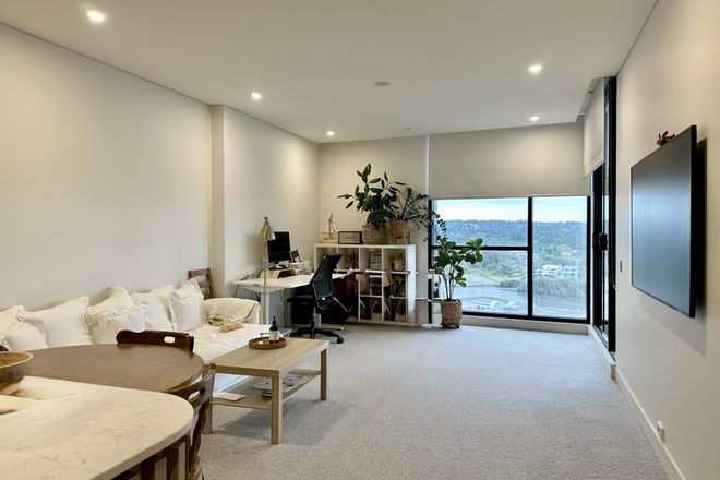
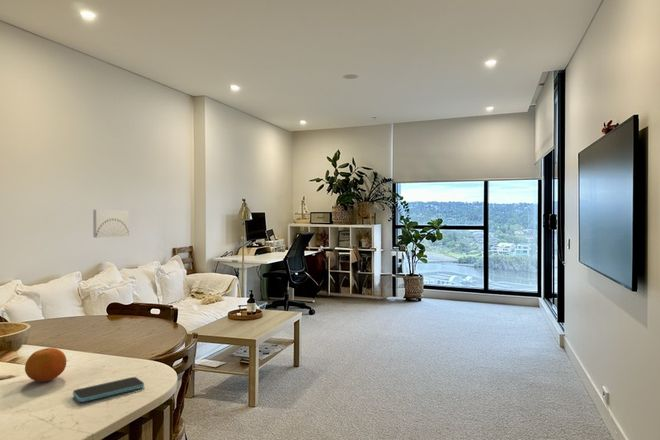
+ fruit (46, 364)
+ wall art (111, 223)
+ smartphone (109, 388)
